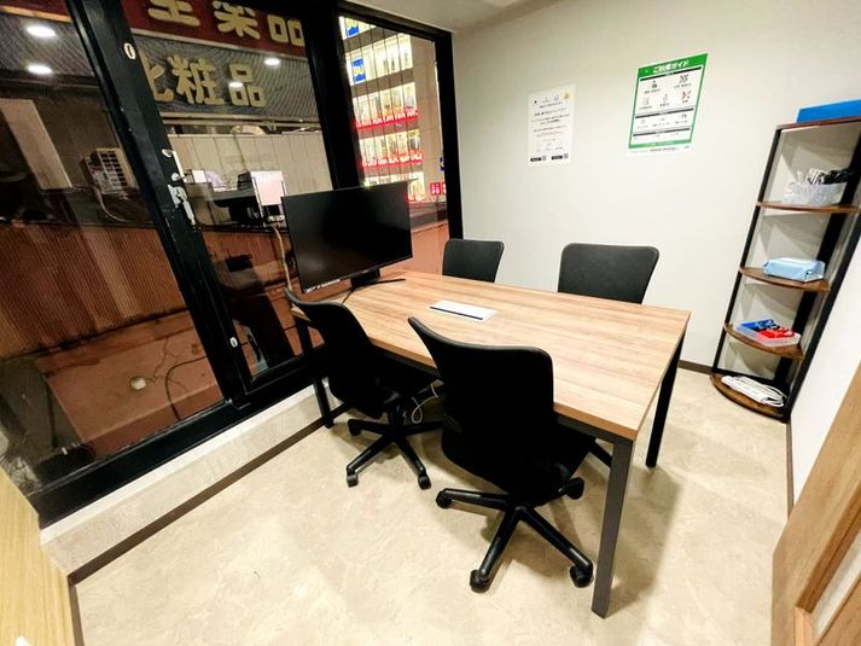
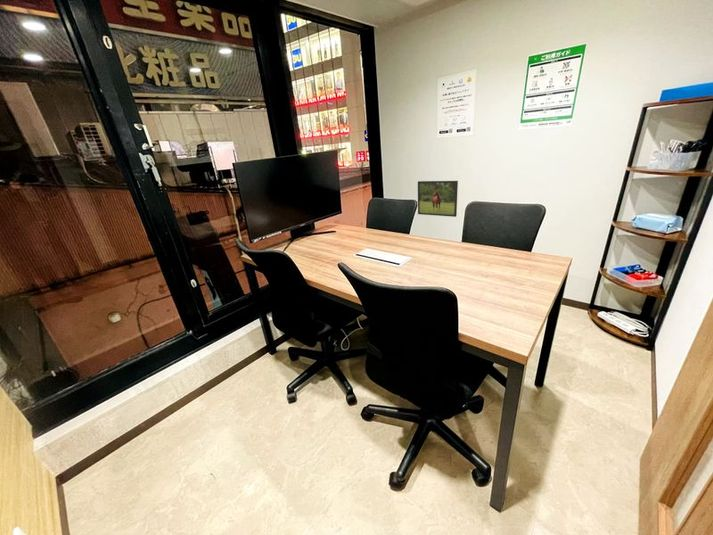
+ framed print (436, 198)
